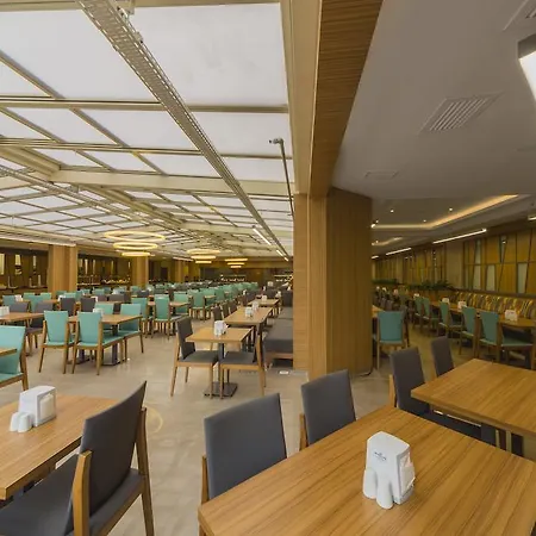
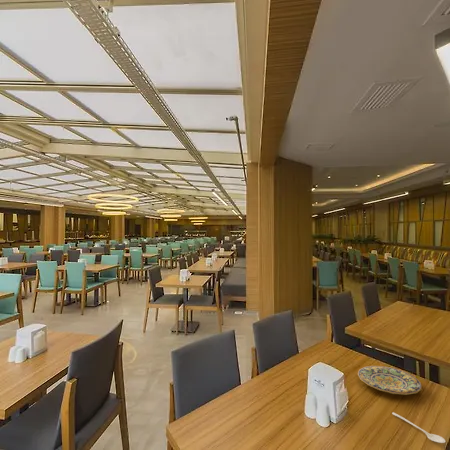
+ plate (388, 381)
+ stirrer (416, 426)
